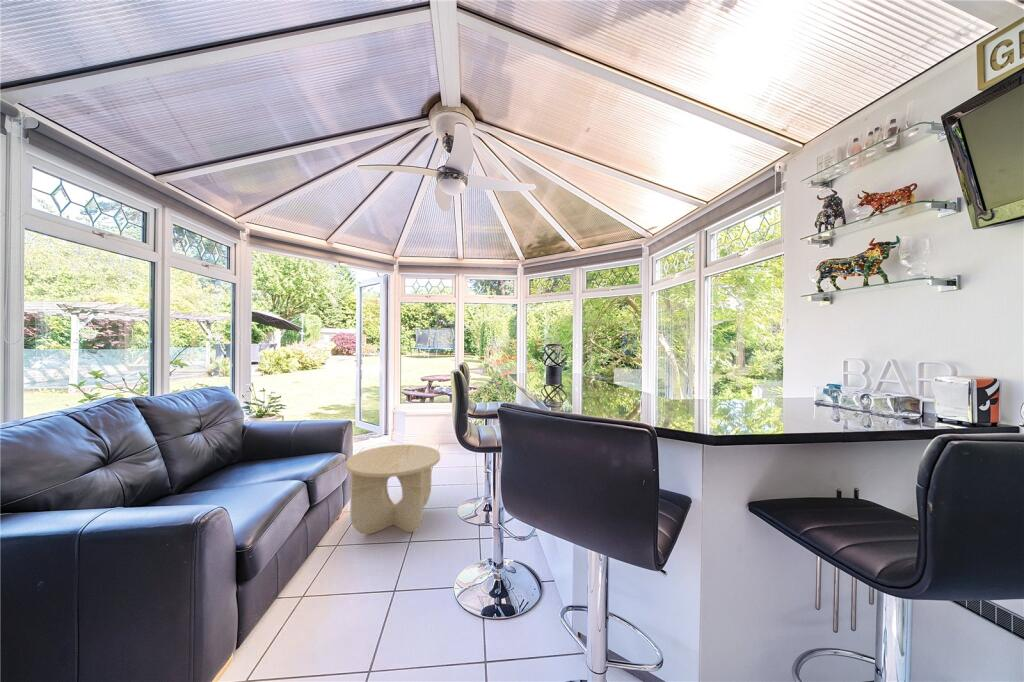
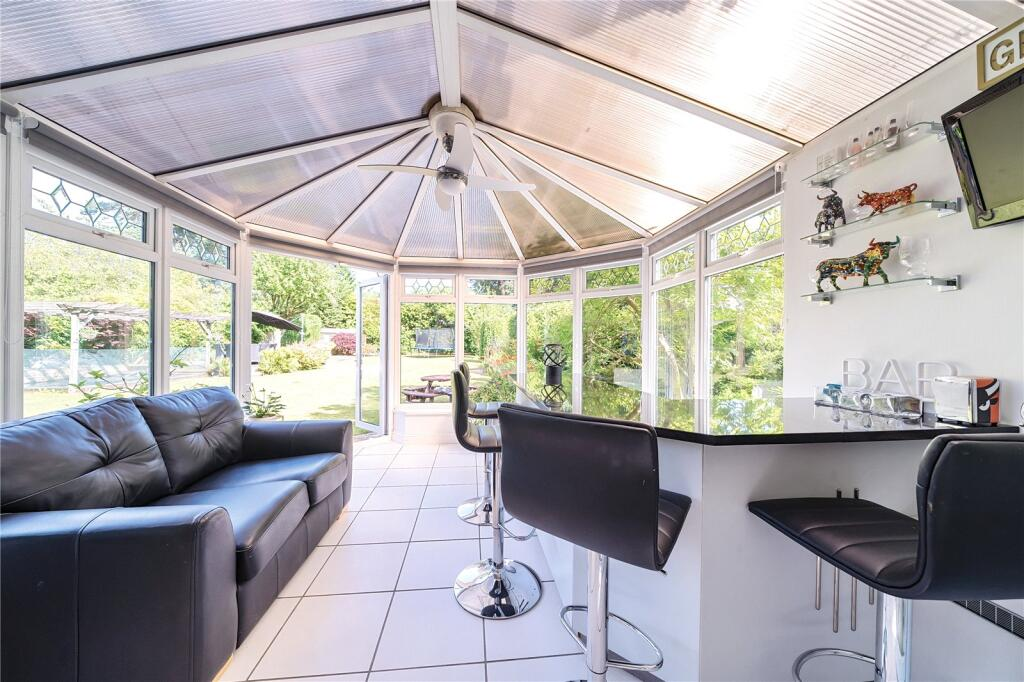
- side table (387, 490)
